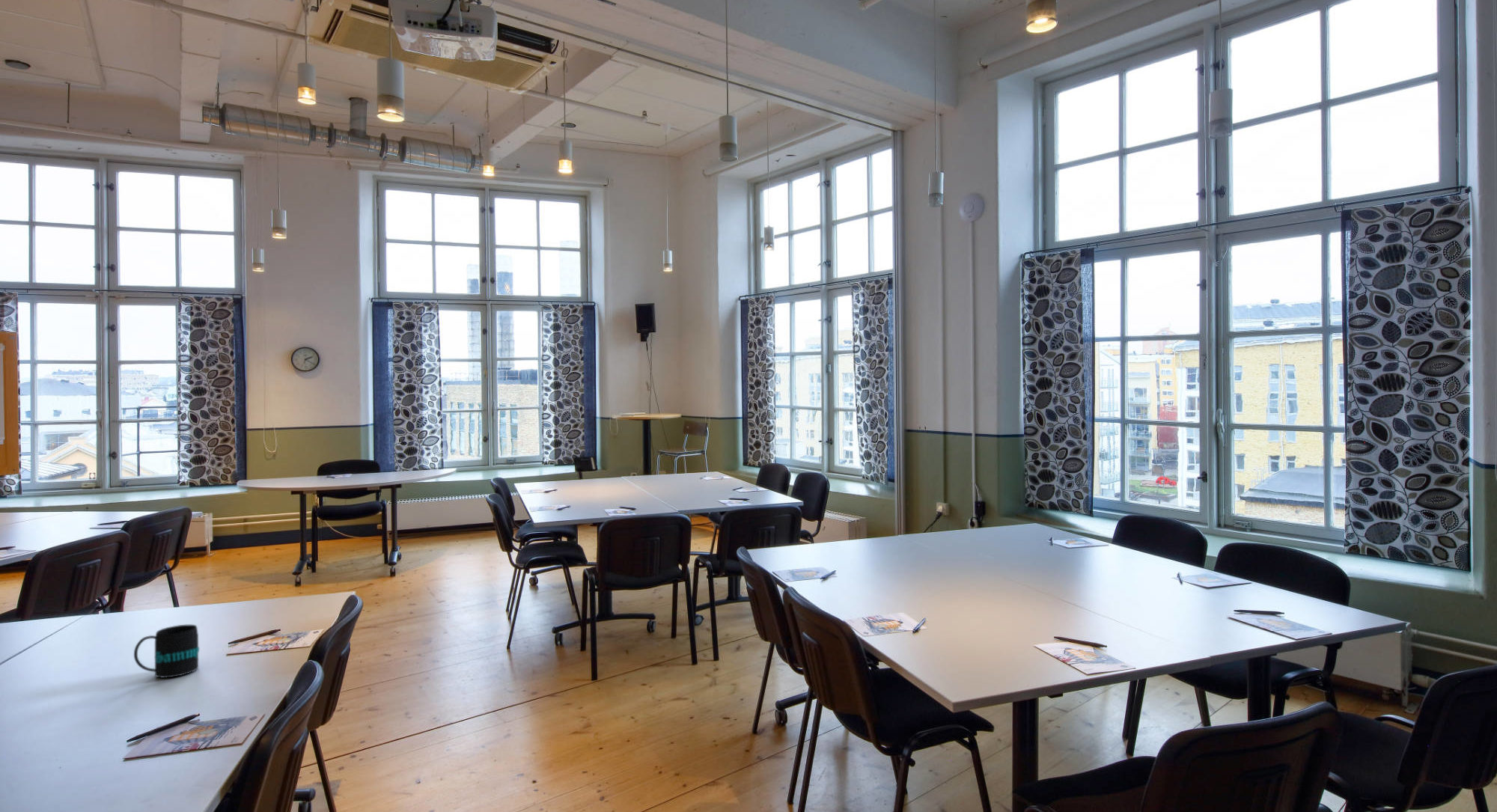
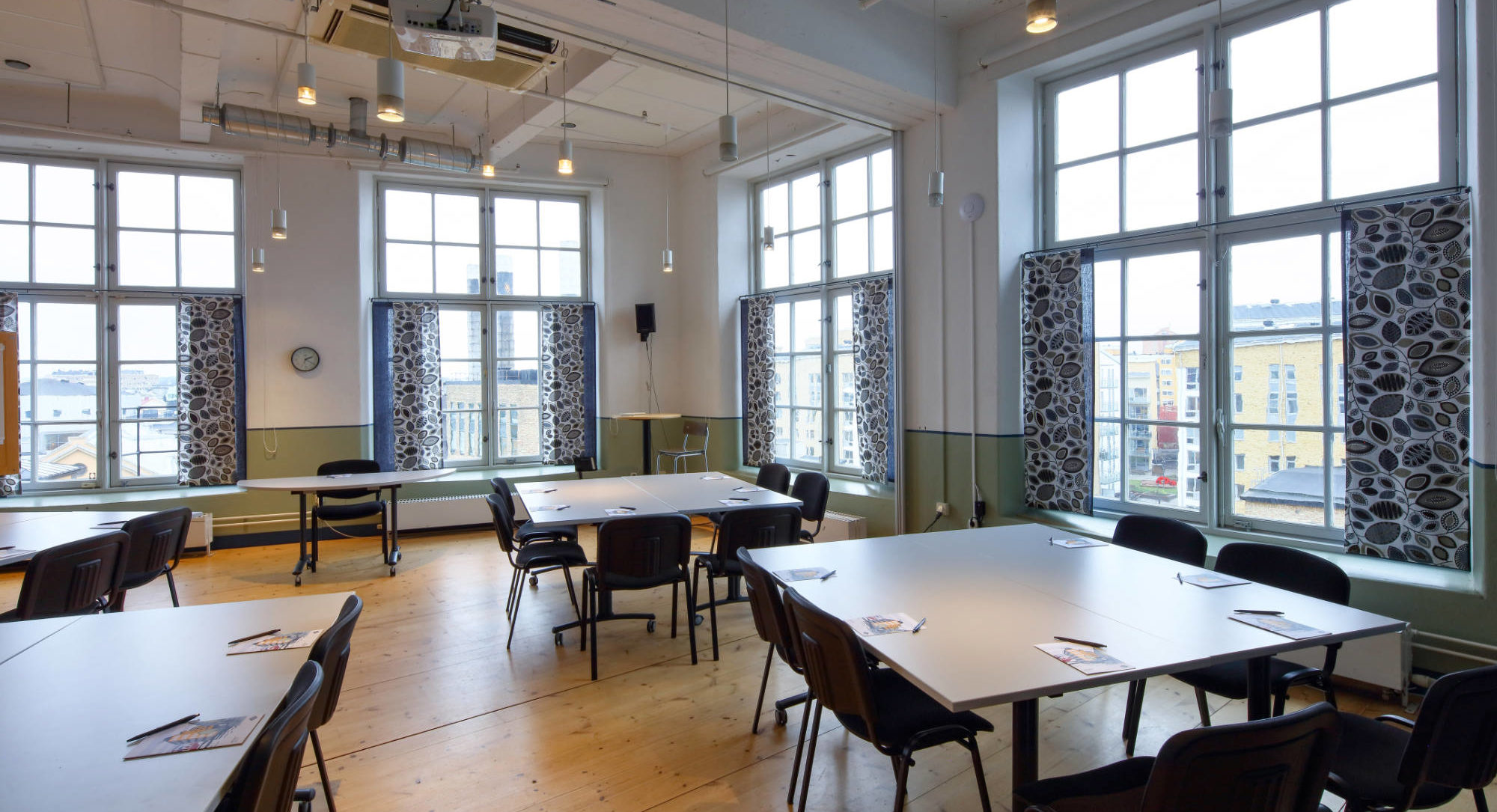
- mug (167, 653)
